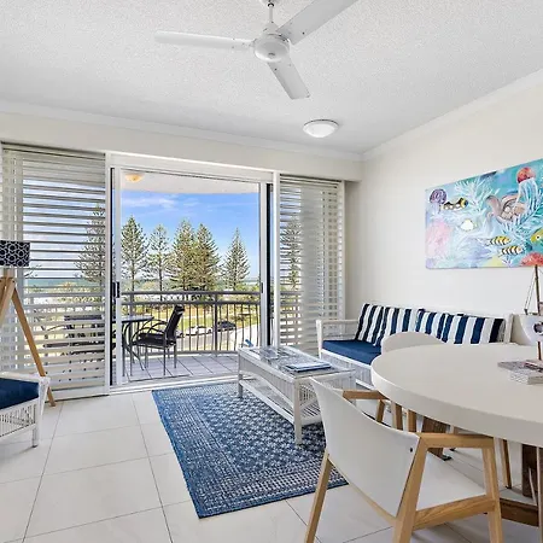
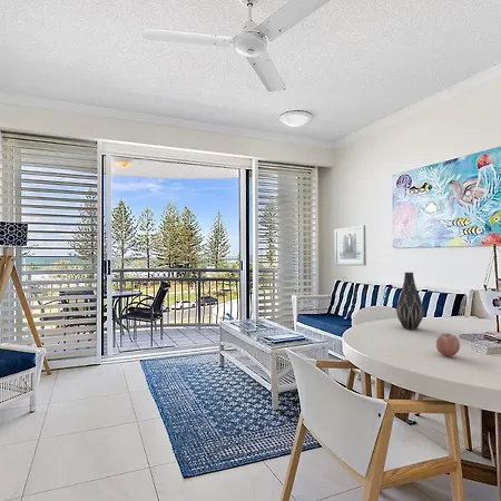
+ vase (409, 299)
+ wall art (348, 246)
+ fruit (448, 344)
